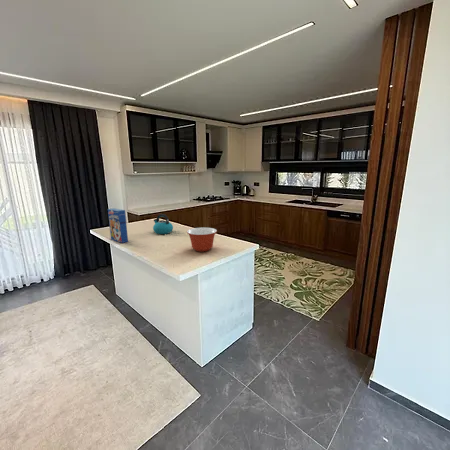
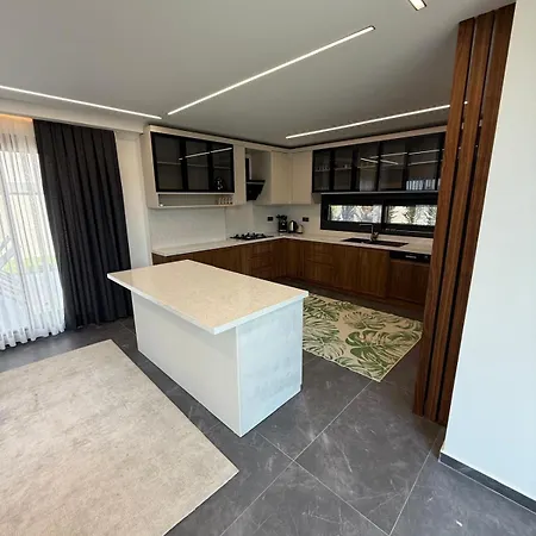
- kettle (161, 223)
- cereal box (117, 225)
- mixing bowl (202, 240)
